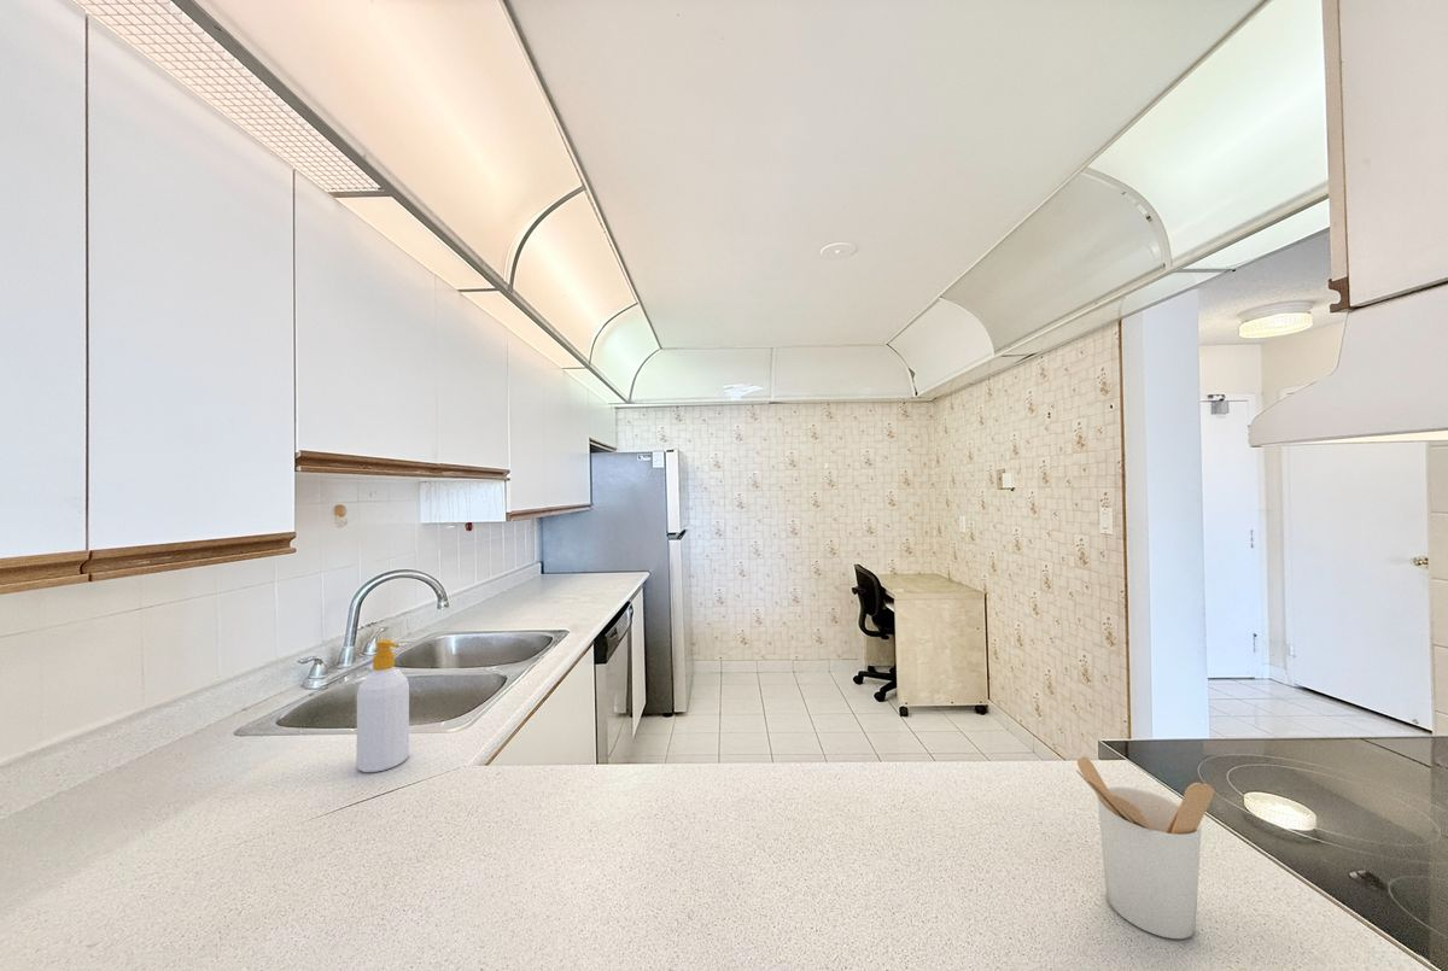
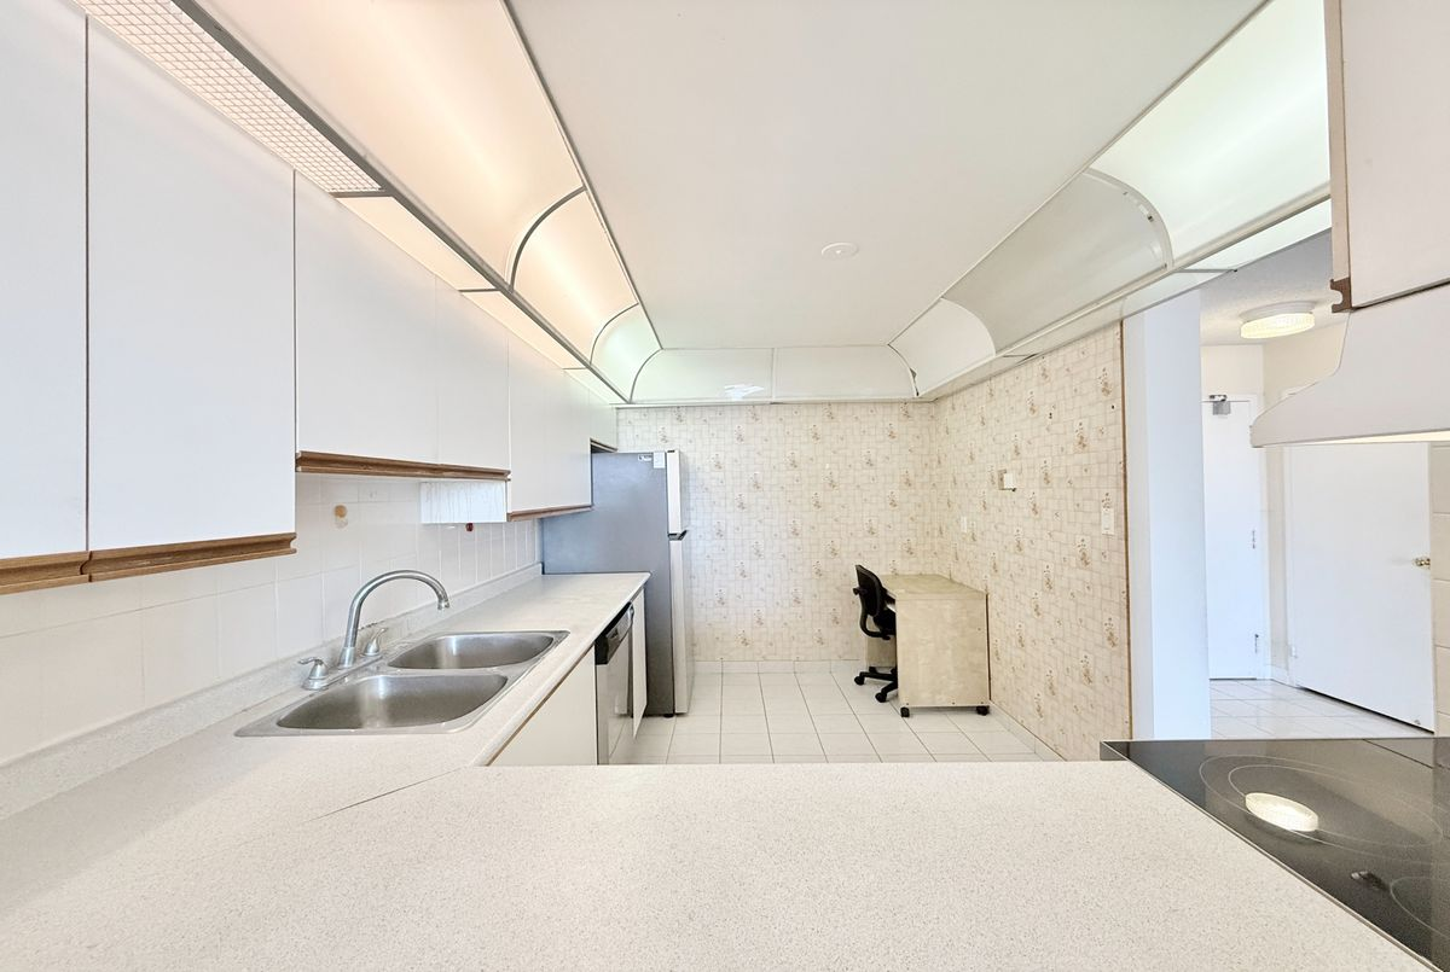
- soap bottle (384, 701)
- utensil holder (1134, 841)
